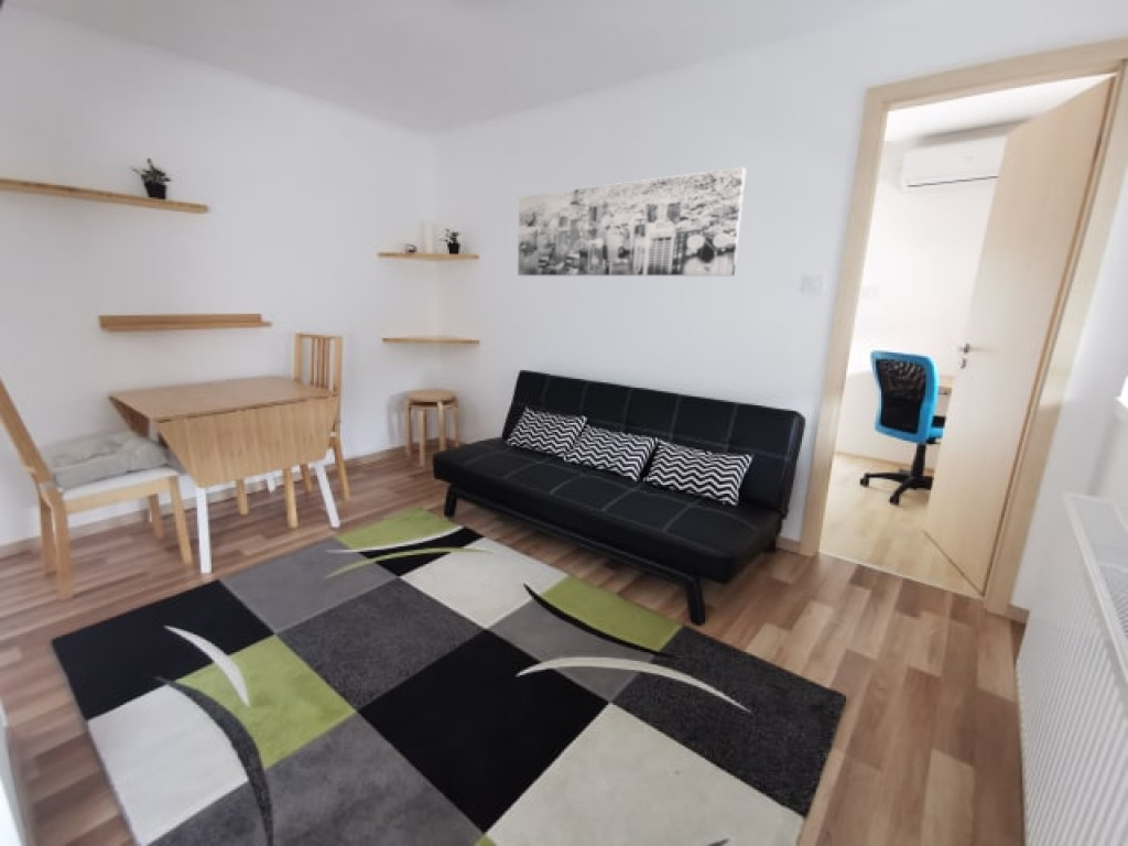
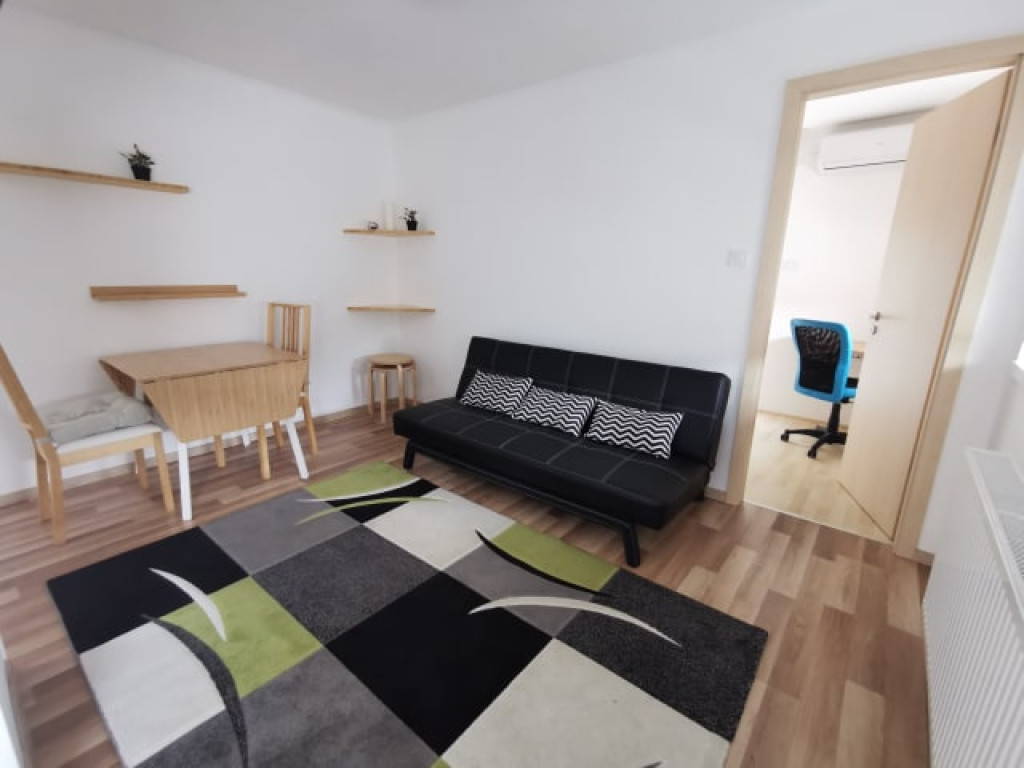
- wall art (612, 230)
